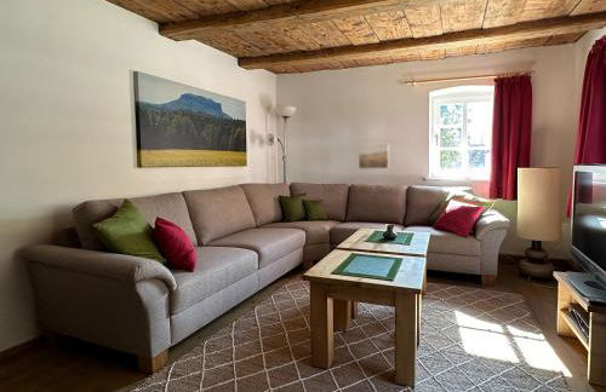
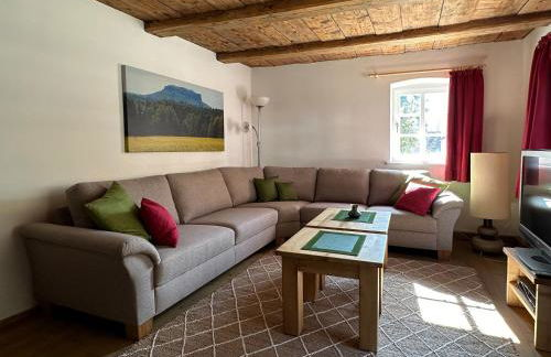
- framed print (373, 156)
